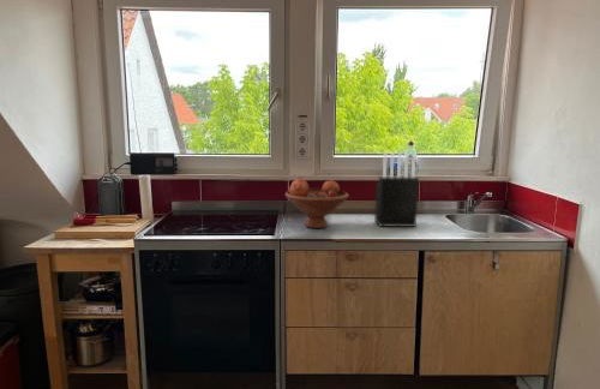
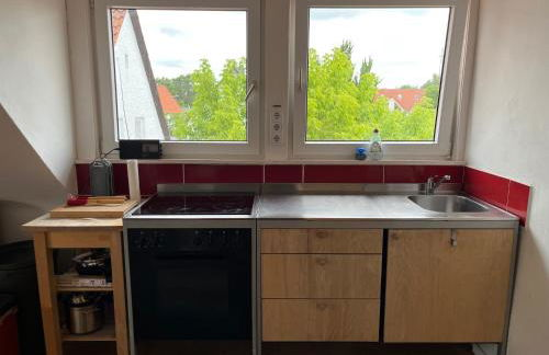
- fruit bowl (316, 203)
- knife block (396, 187)
